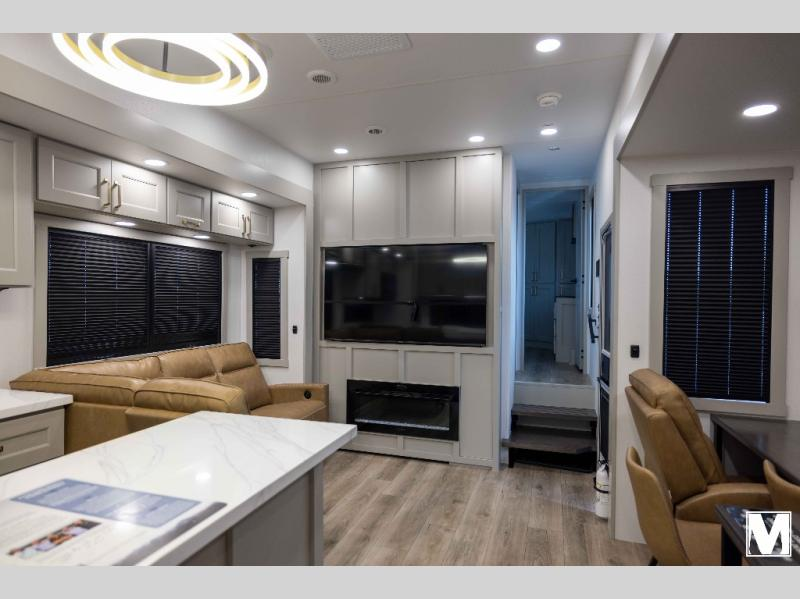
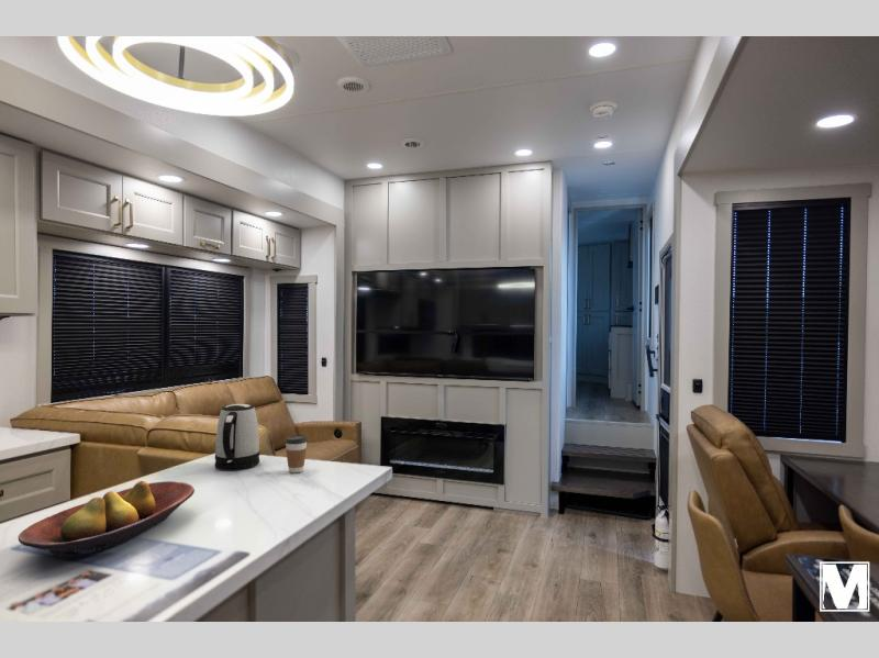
+ coffee cup (296, 454)
+ kettle (235, 435)
+ fruit bowl (118, 510)
